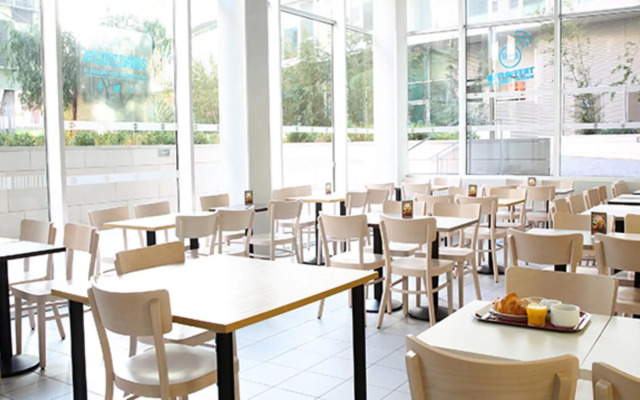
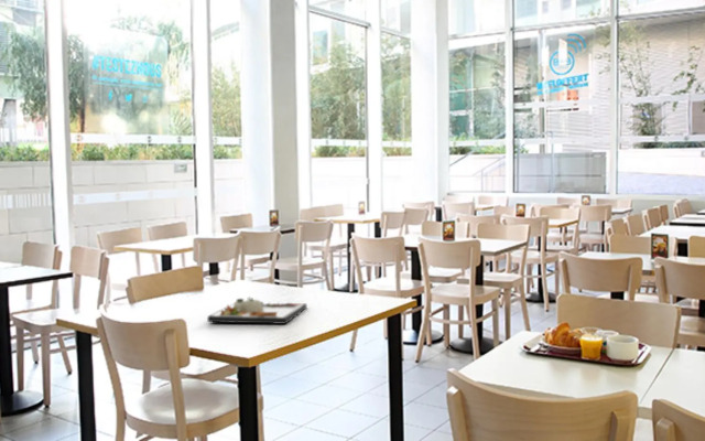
+ dinner plate (259, 305)
